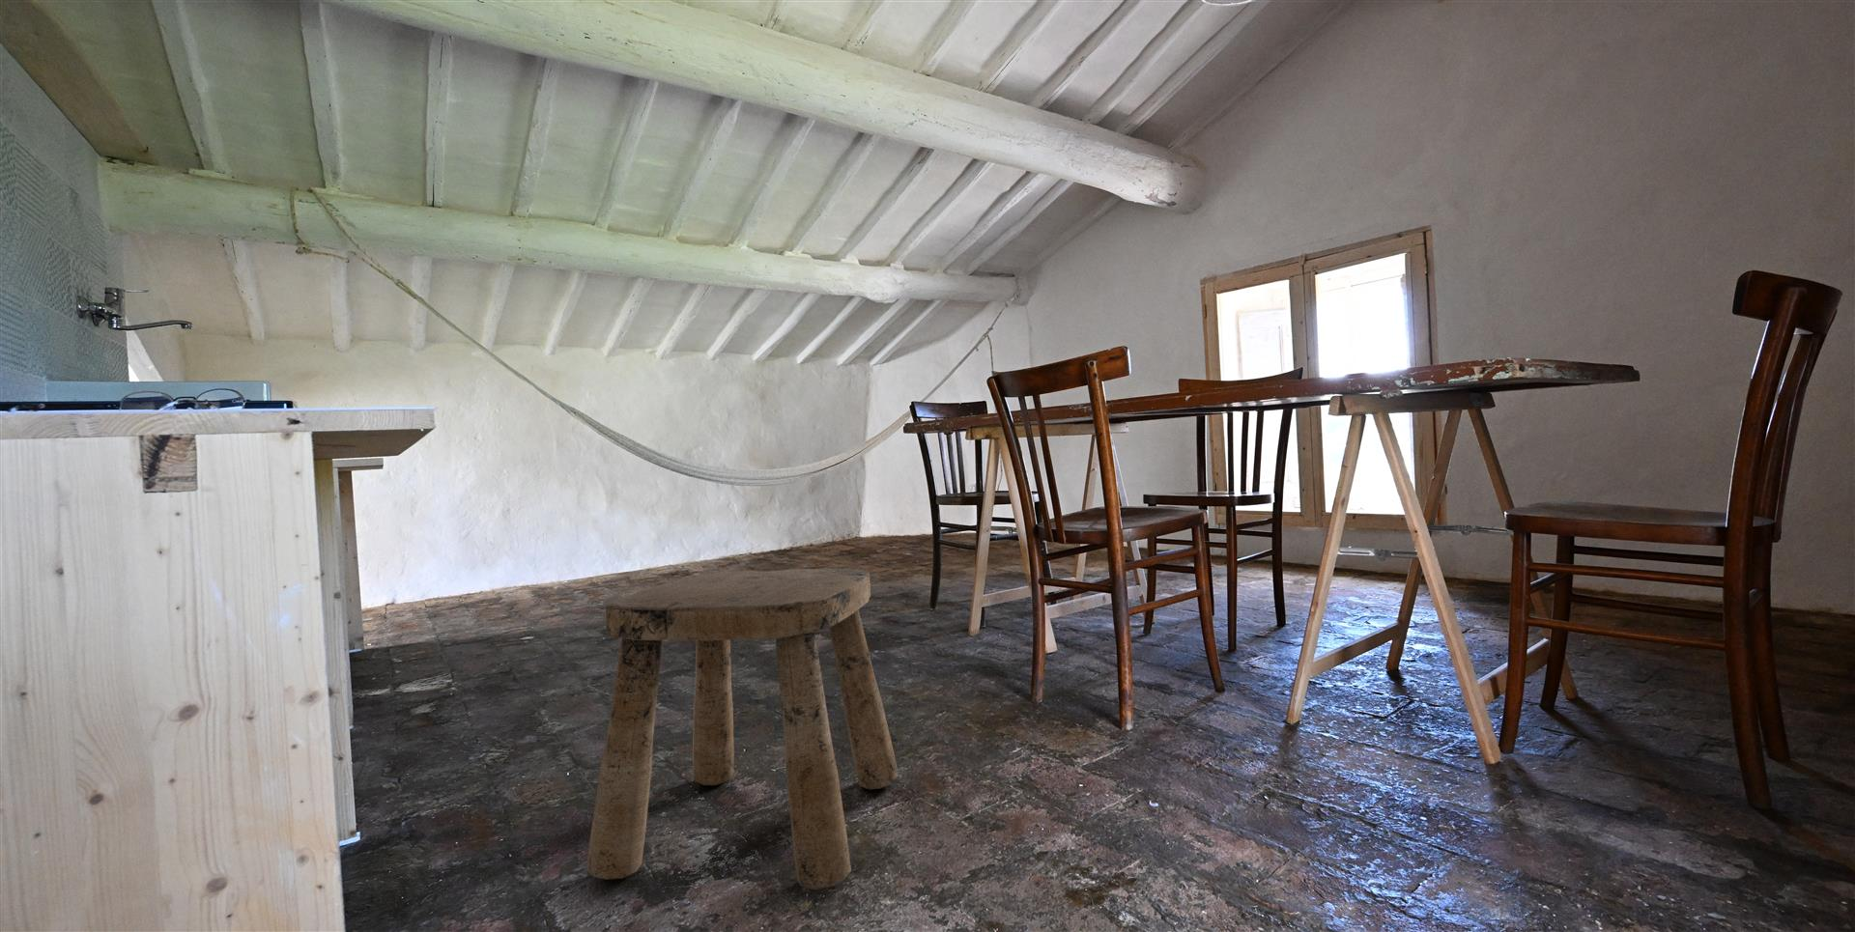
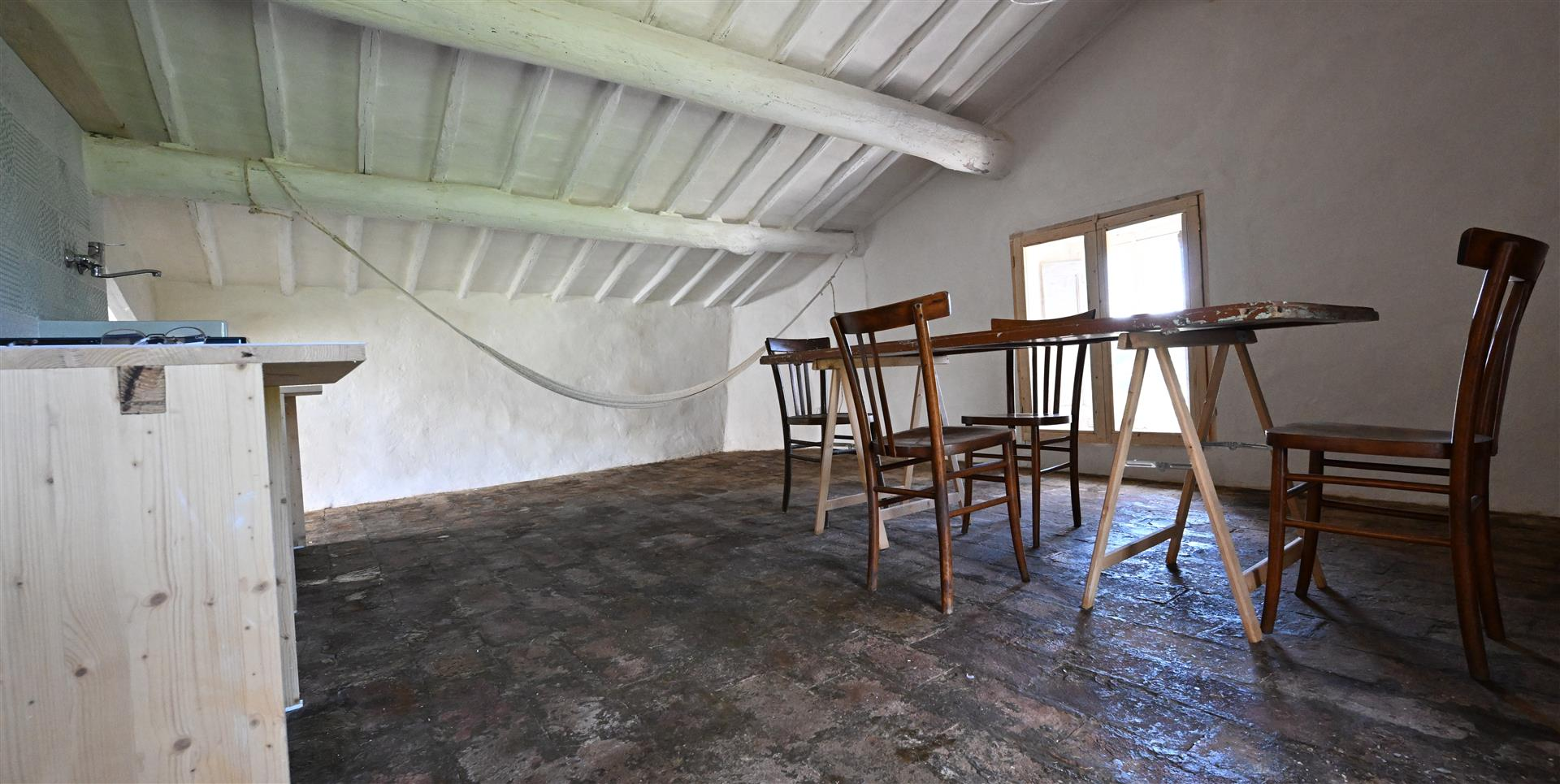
- stool (732, 705)
